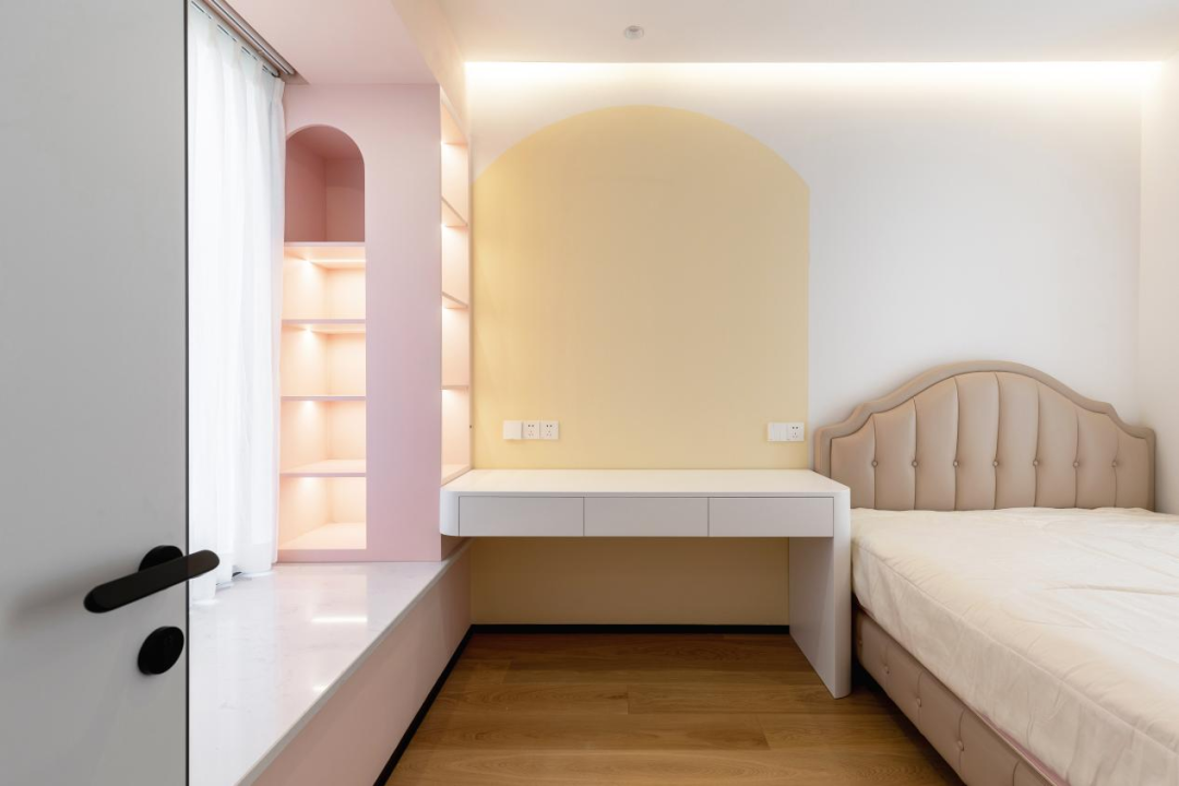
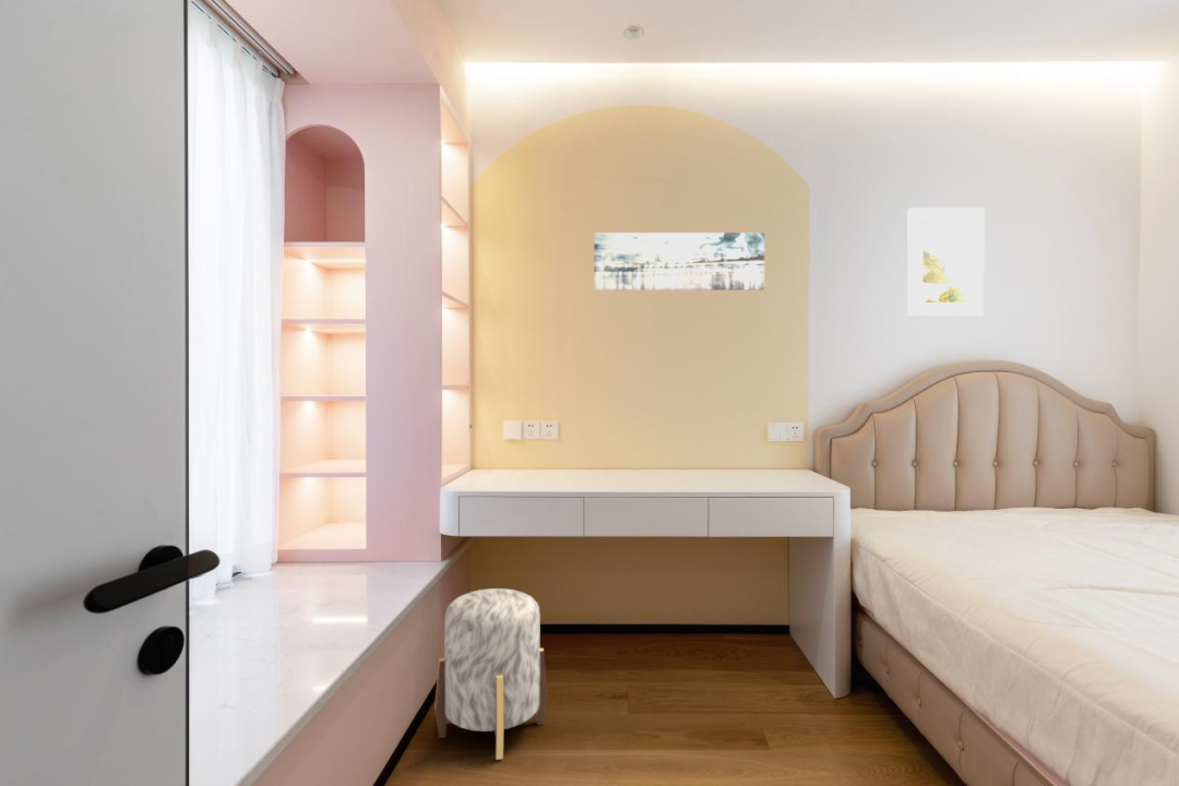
+ wall art (678, 261)
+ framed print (945, 262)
+ stool (492, 662)
